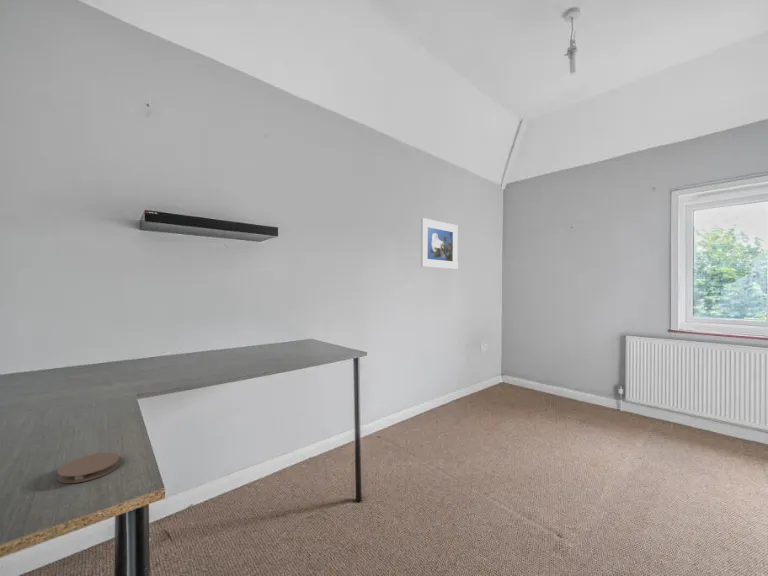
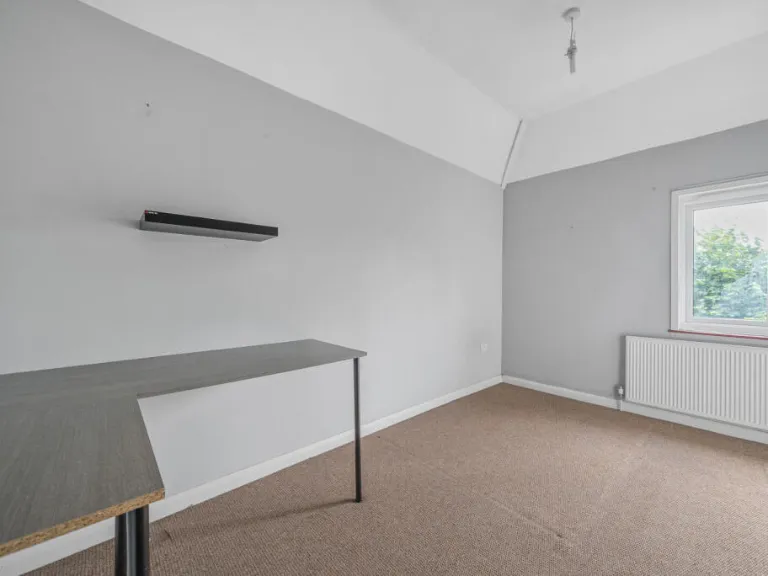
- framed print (440, 245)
- coaster (89, 466)
